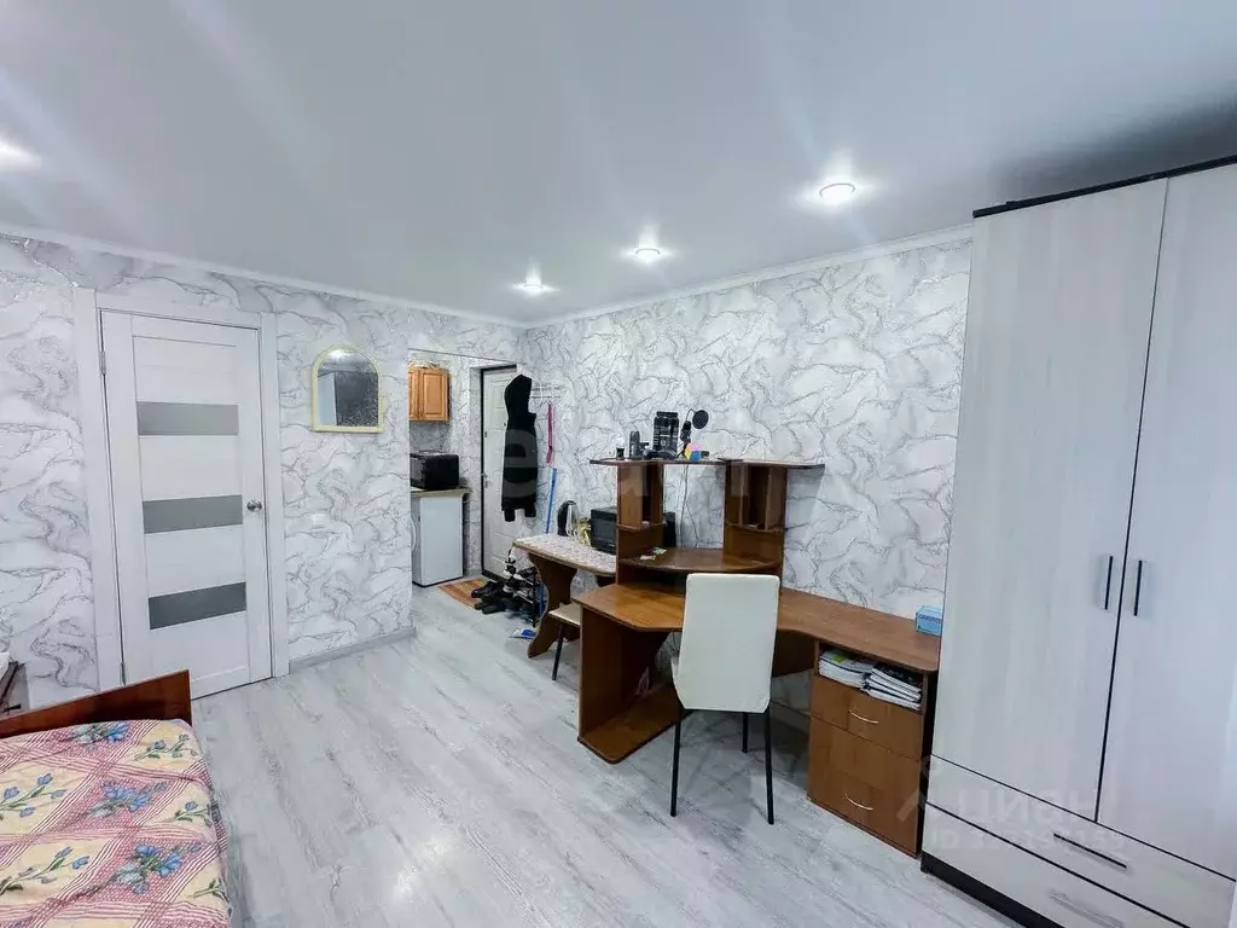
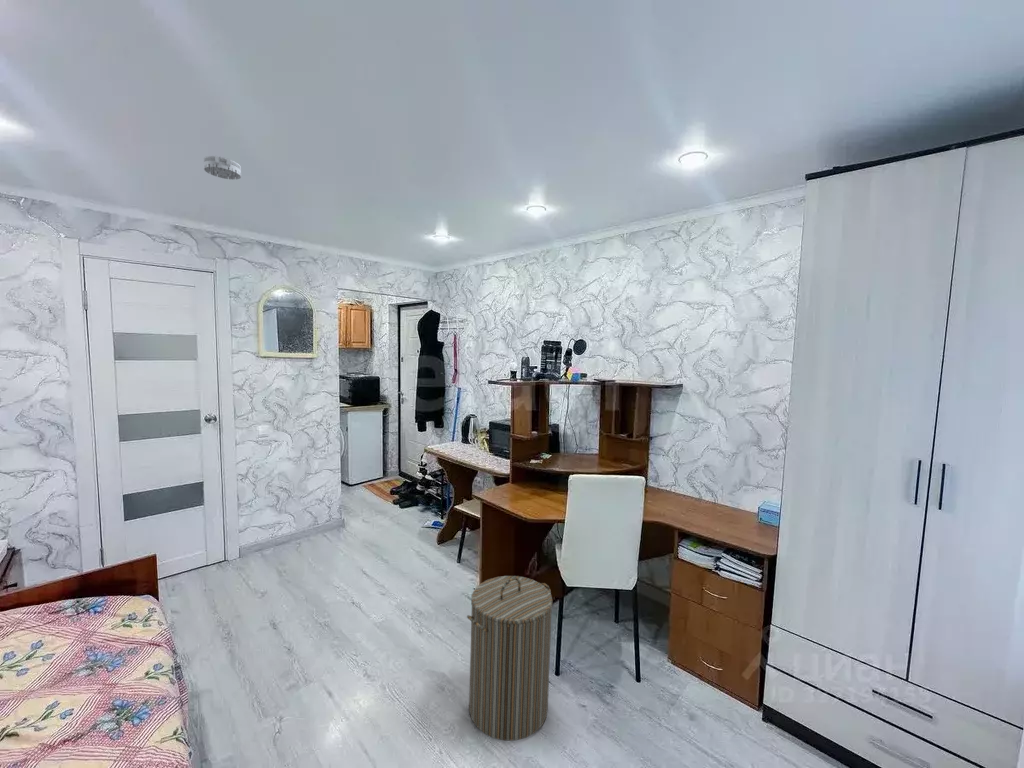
+ smoke detector (222, 167)
+ laundry hamper (510, 643)
